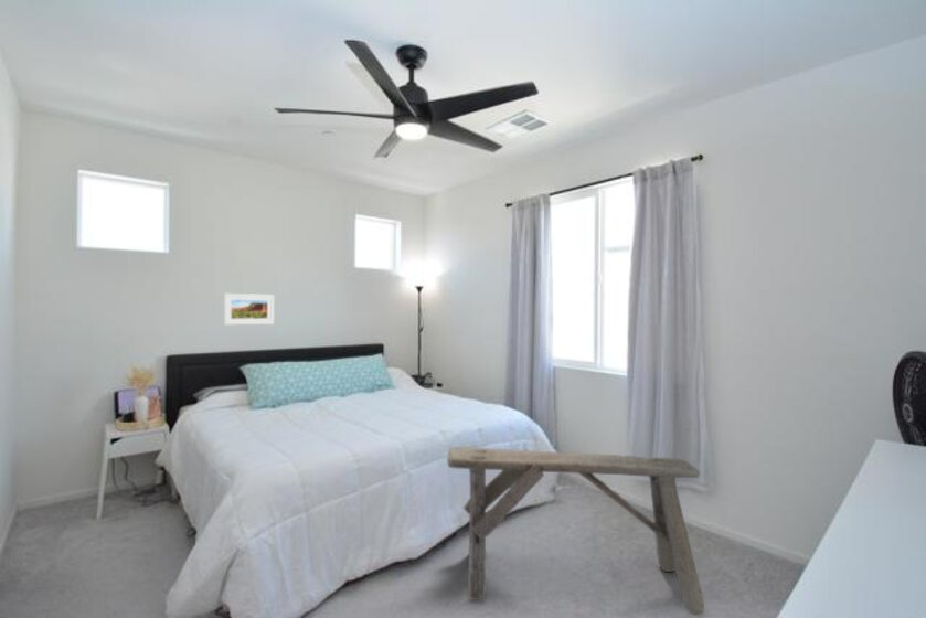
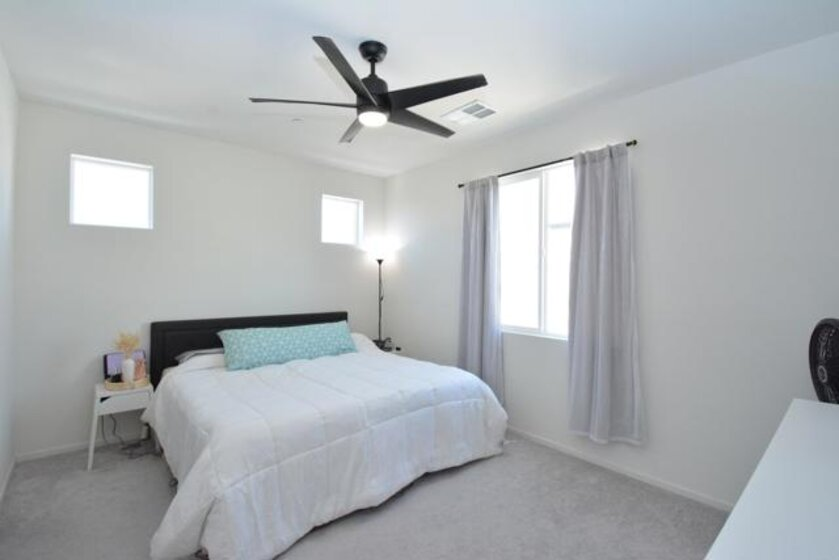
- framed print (249, 309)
- bench (594, 484)
